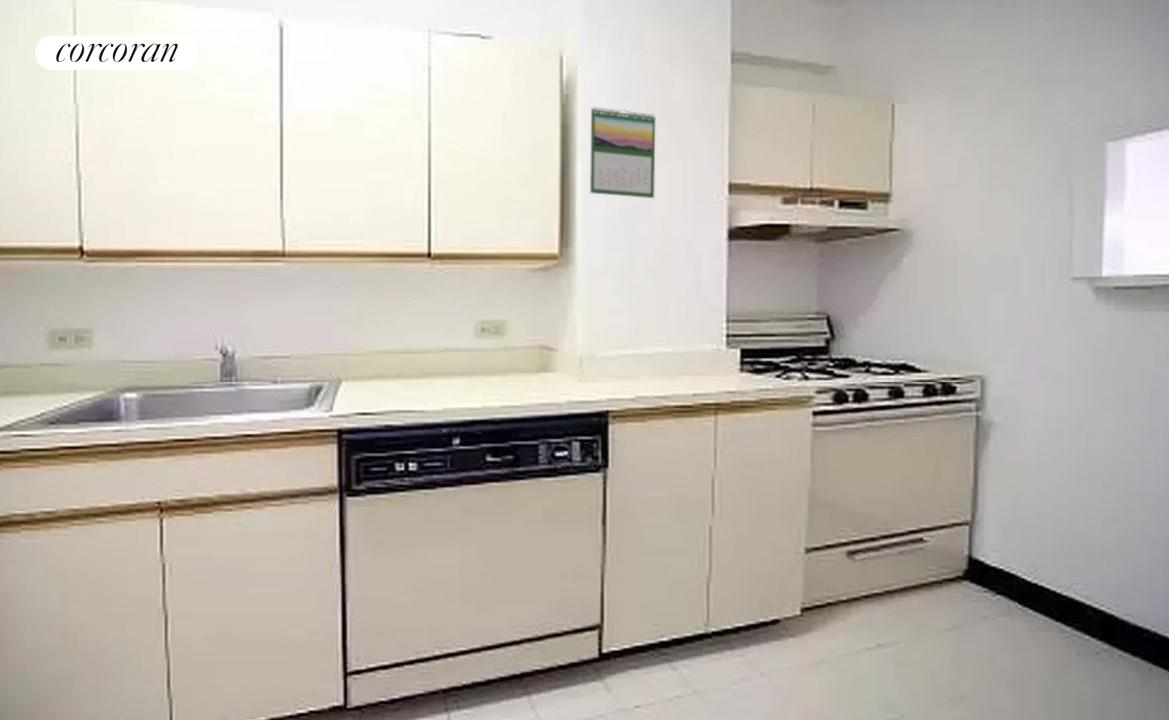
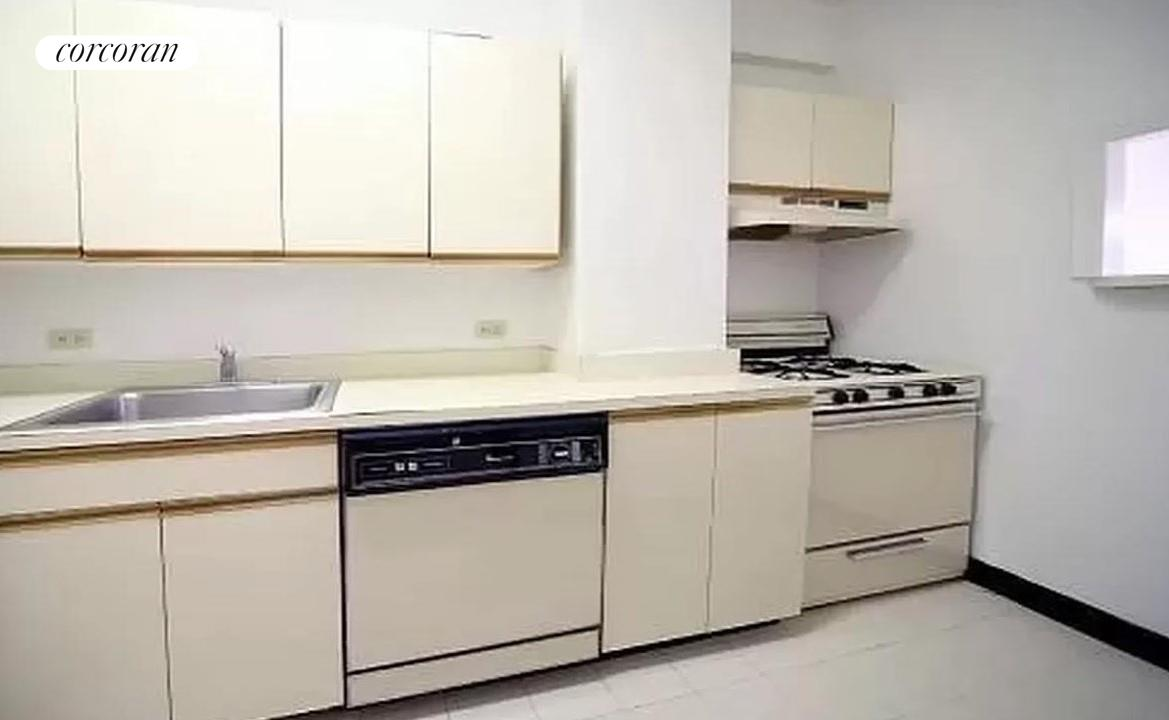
- calendar (623, 152)
